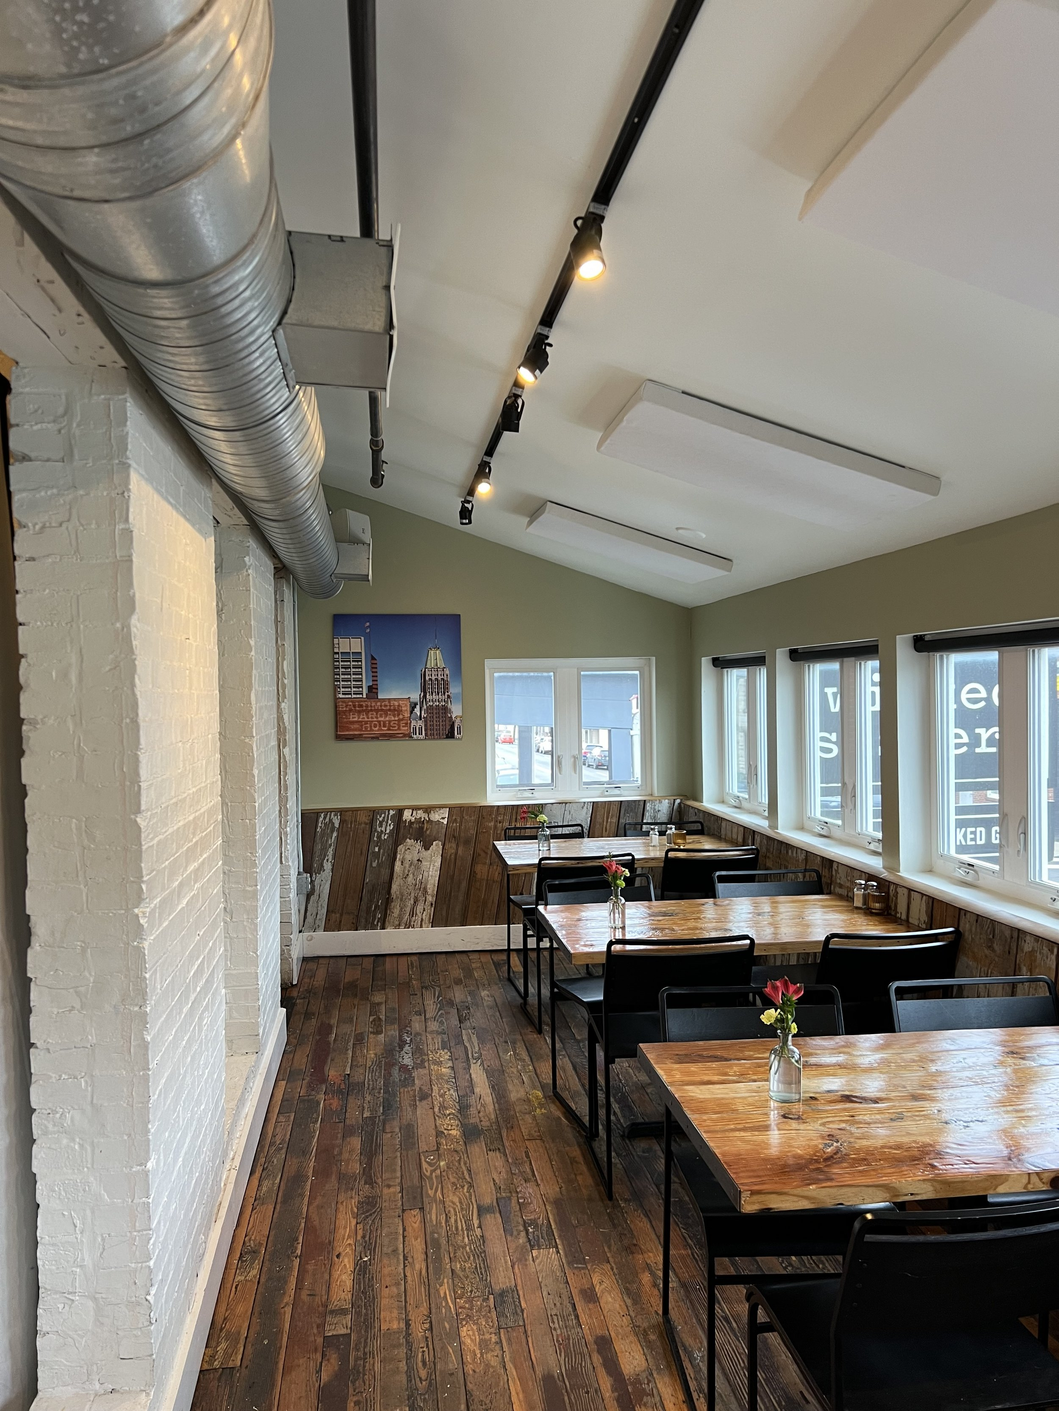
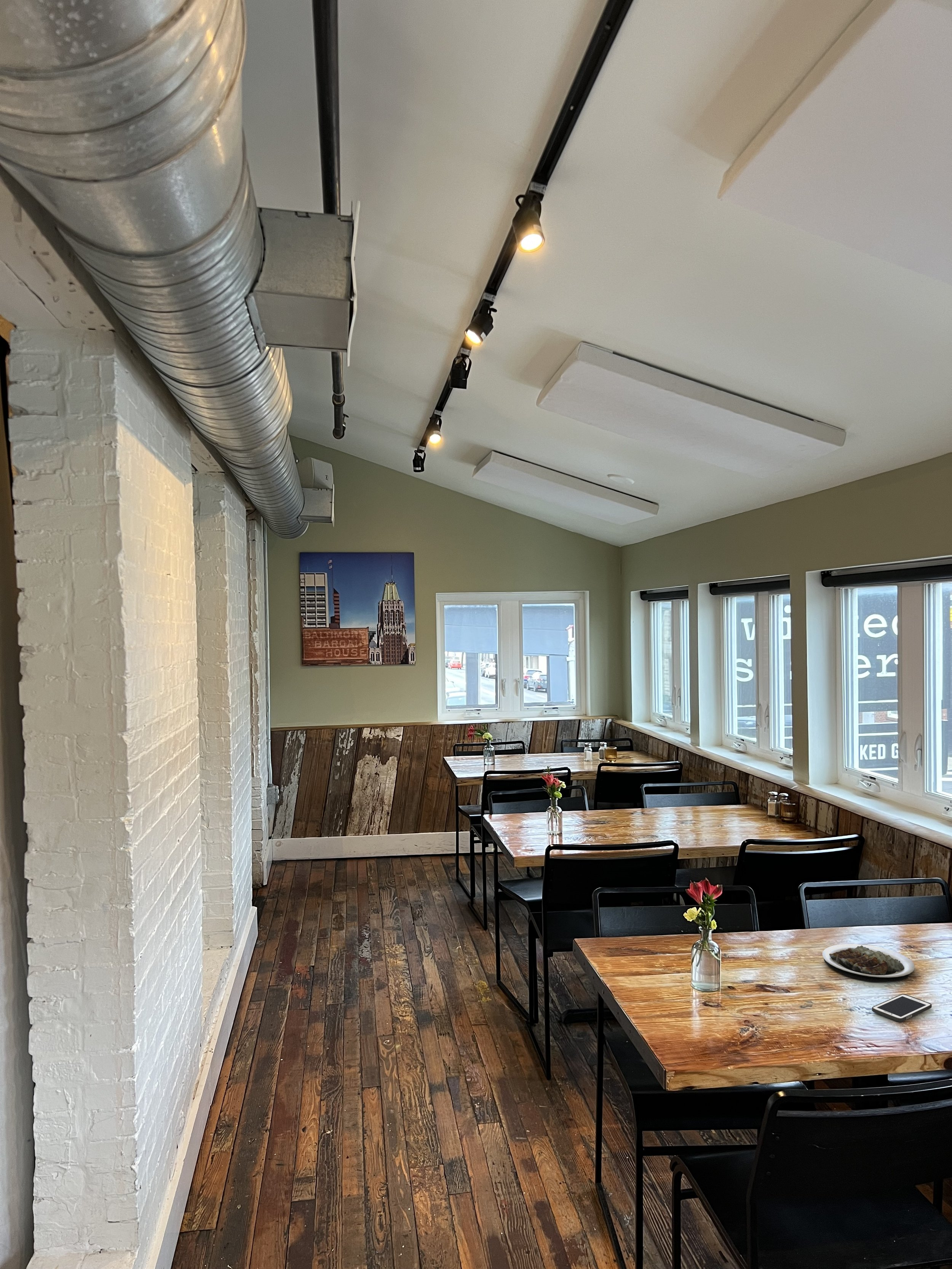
+ plate (867, 959)
+ cell phone (902, 1007)
